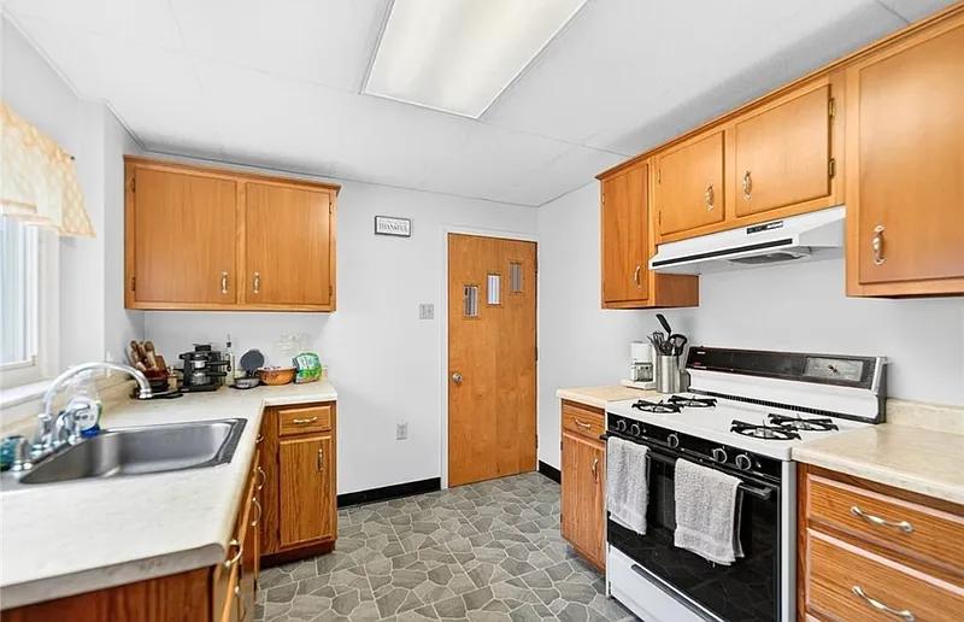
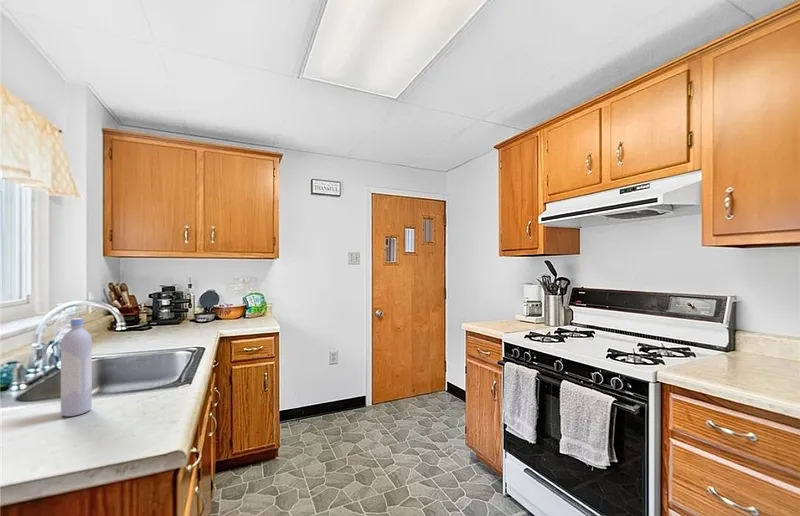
+ bottle (76, 365)
